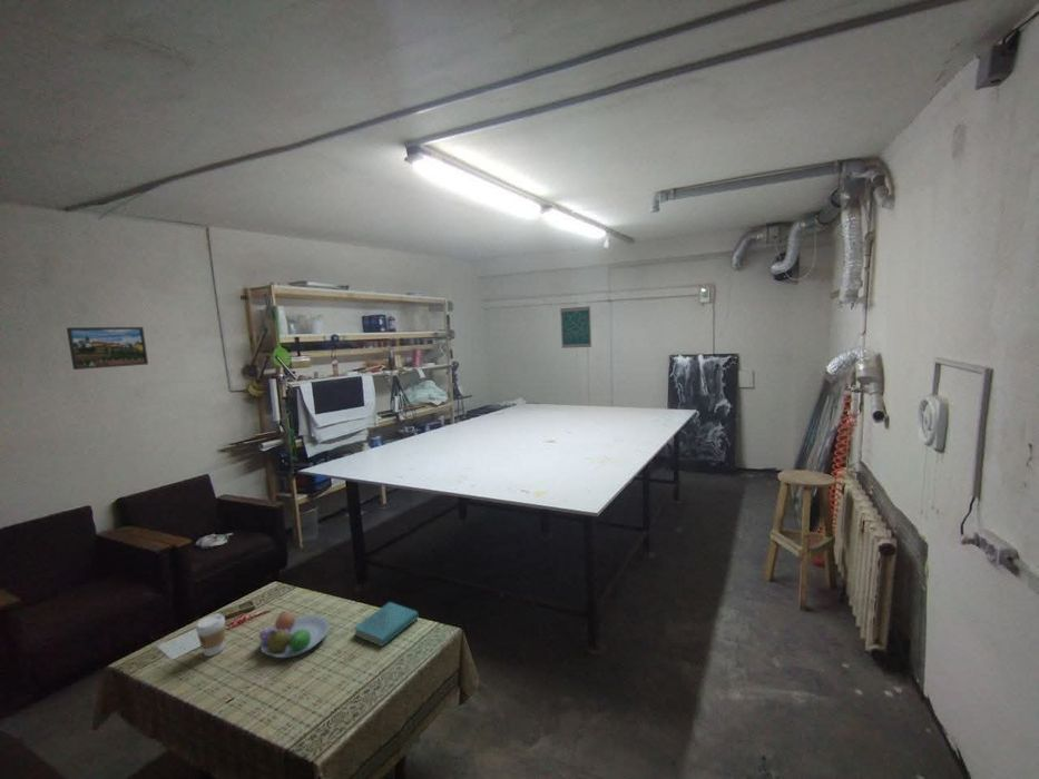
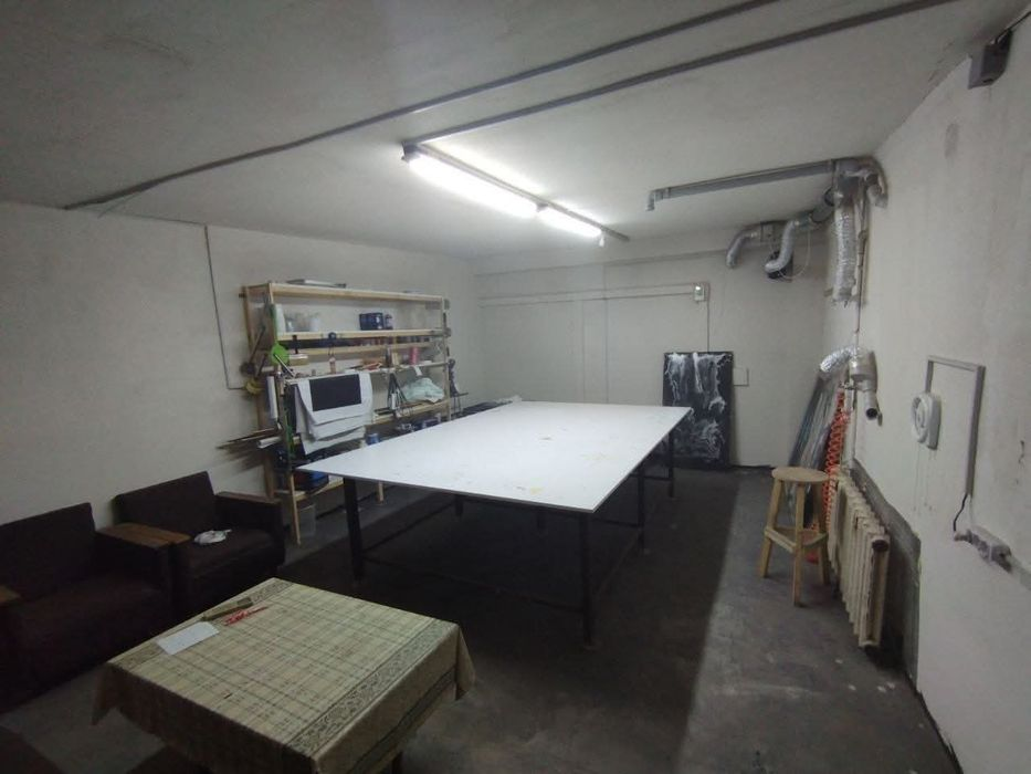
- fruit bowl (294, 630)
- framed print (109, 347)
- wall art (576, 327)
- book (386, 622)
- coffee cup (212, 634)
